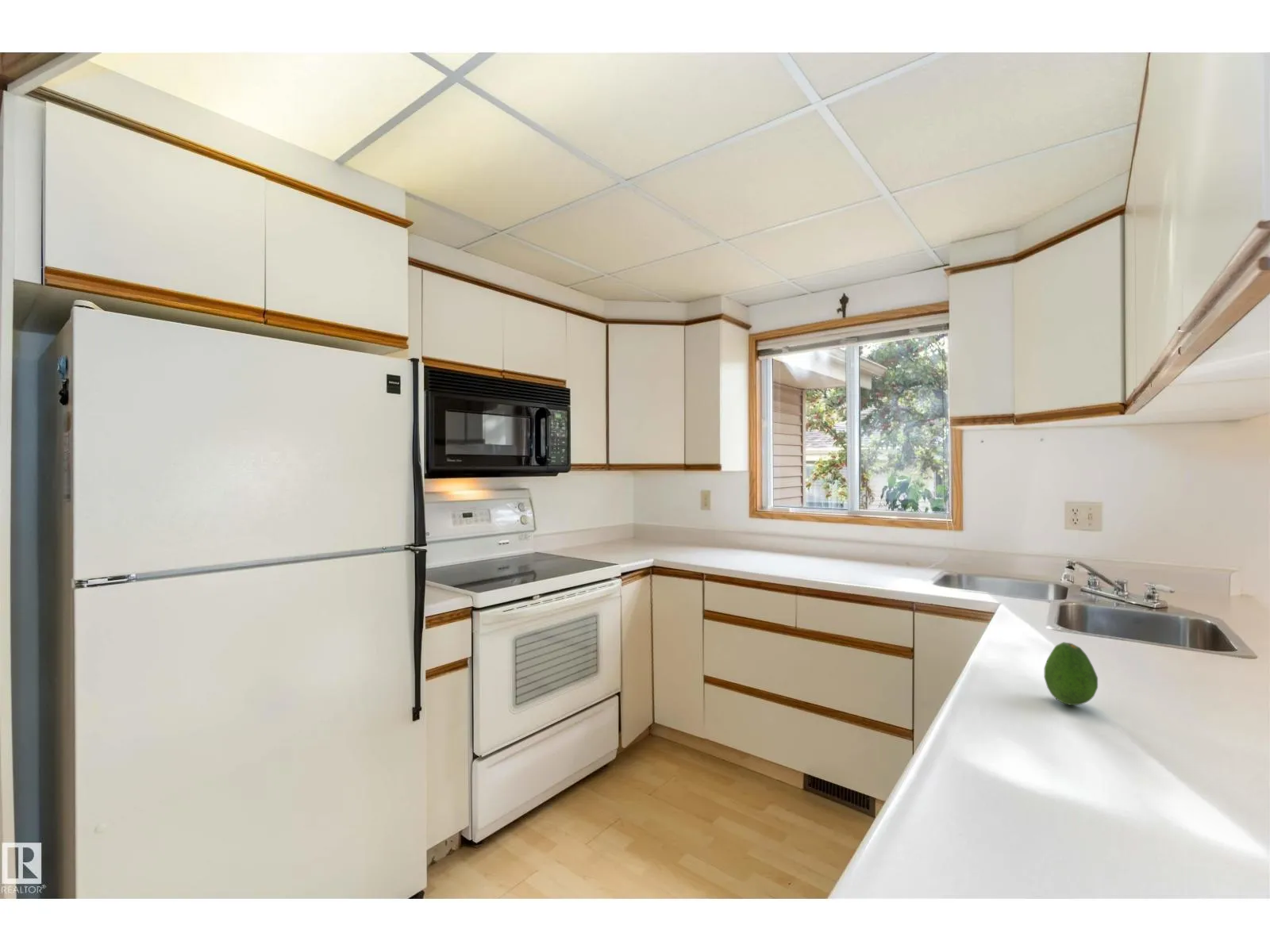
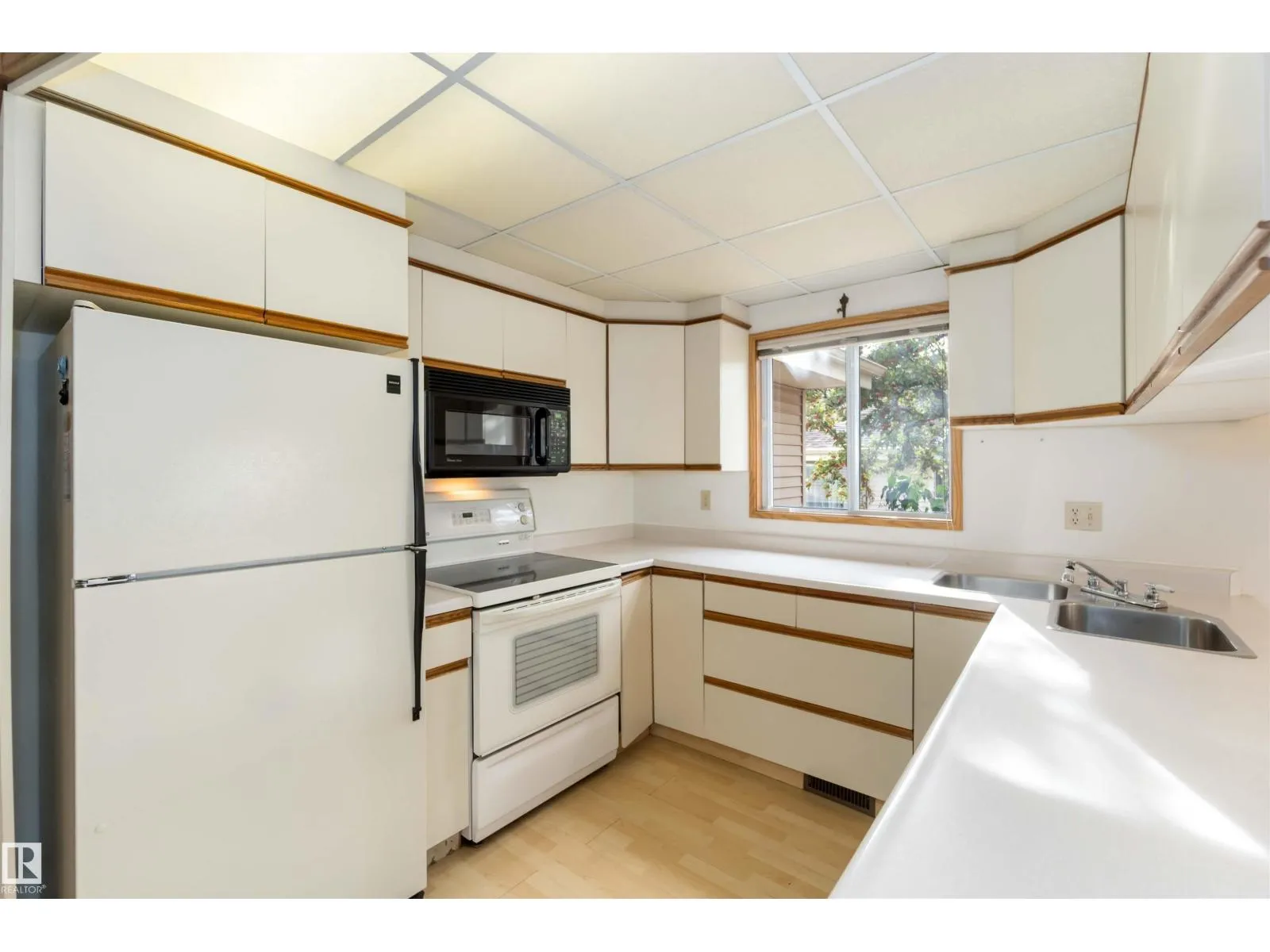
- fruit (1070, 674)
